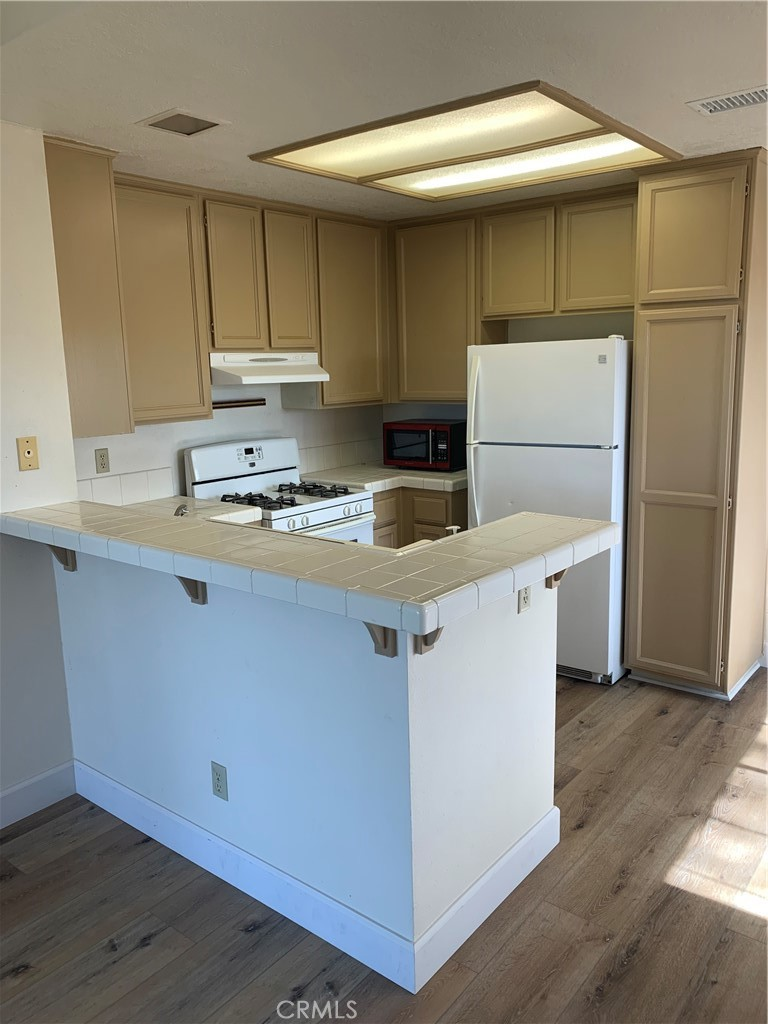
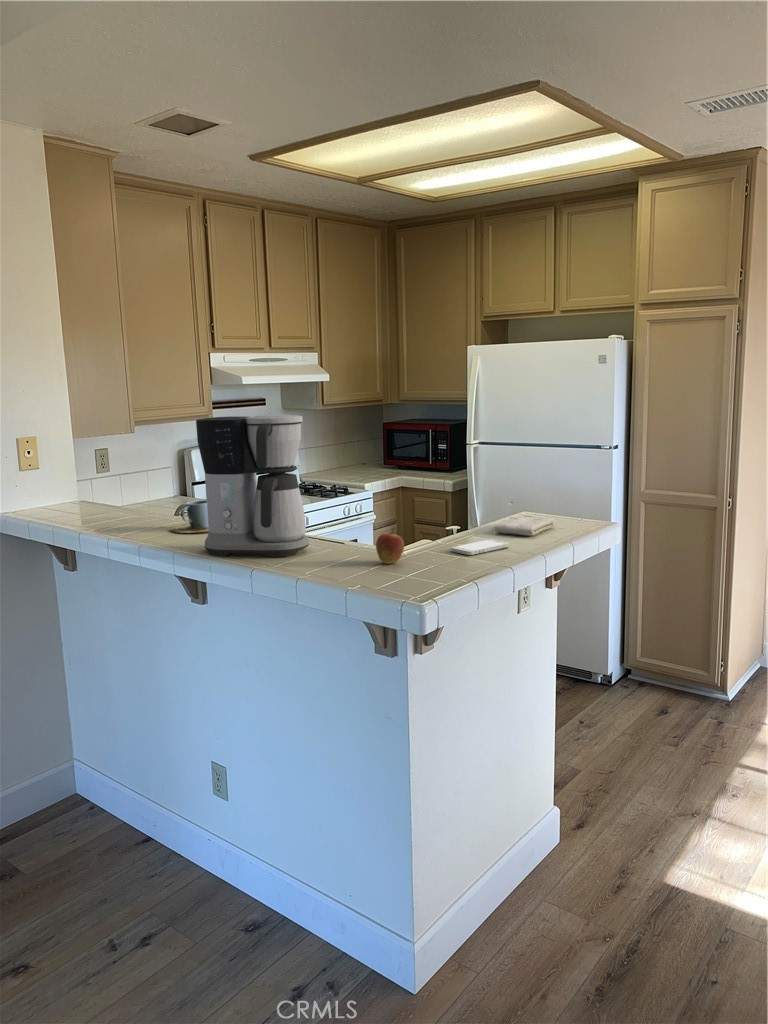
+ cup (199, 514)
+ fruit (390, 545)
+ coffee maker (250, 484)
+ washcloth (525, 524)
+ smartphone (480, 547)
